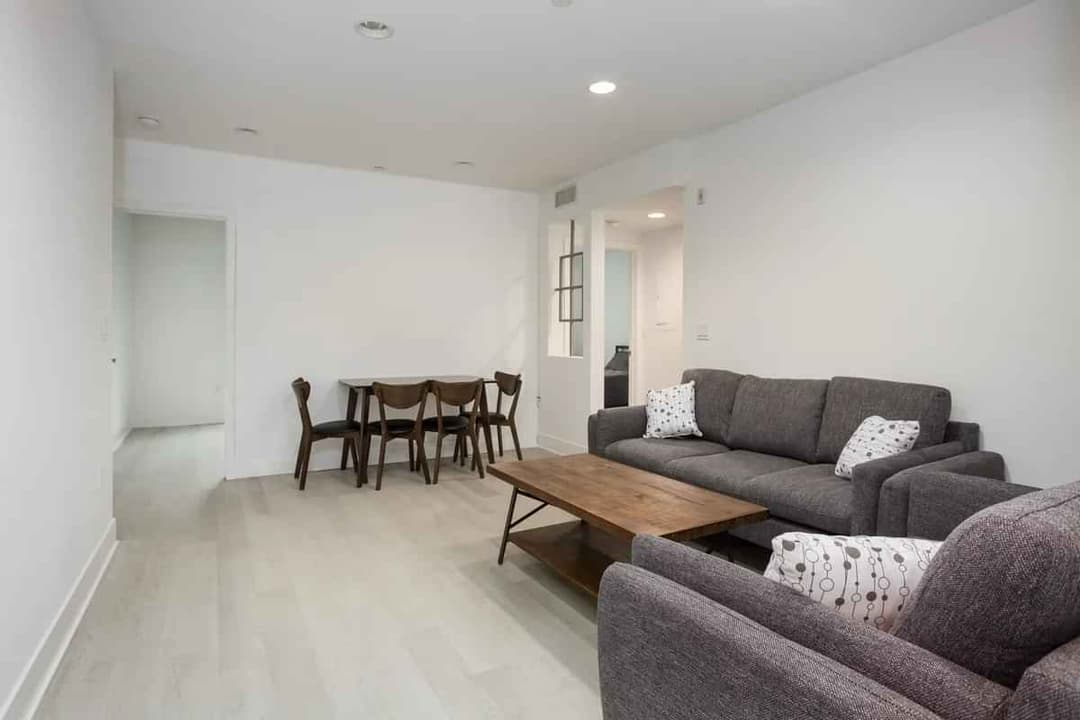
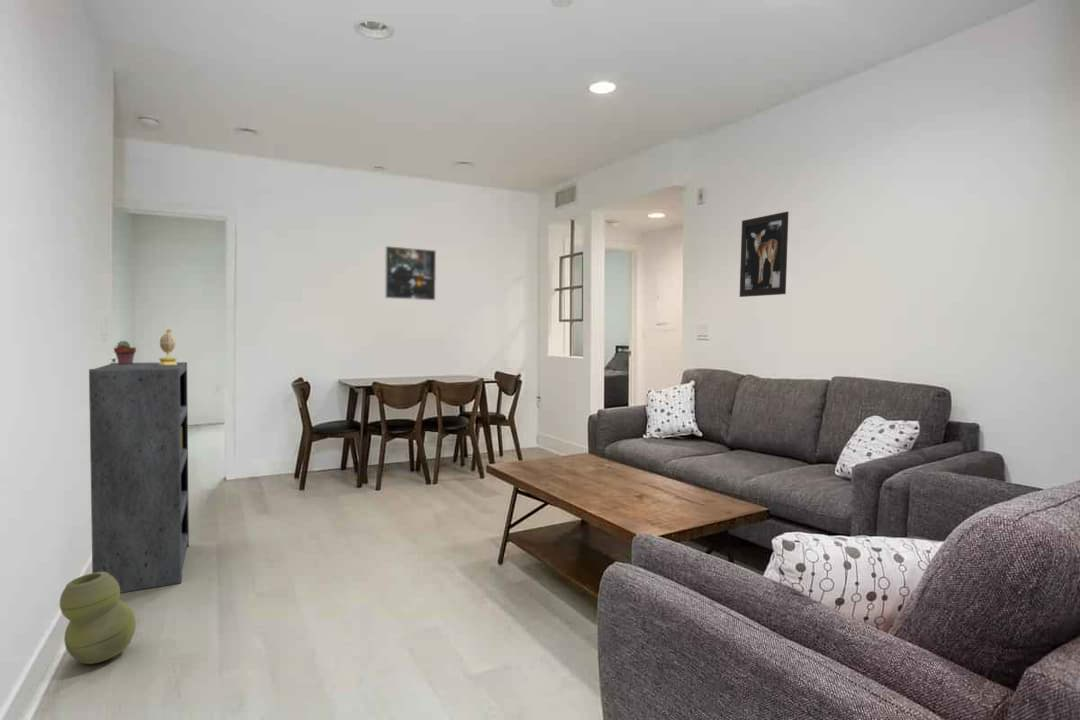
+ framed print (410, 273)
+ decorative egg (167, 346)
+ vase (99, 615)
+ potted succulent (125, 352)
+ wall art (762, 256)
+ shelving unit (144, 467)
